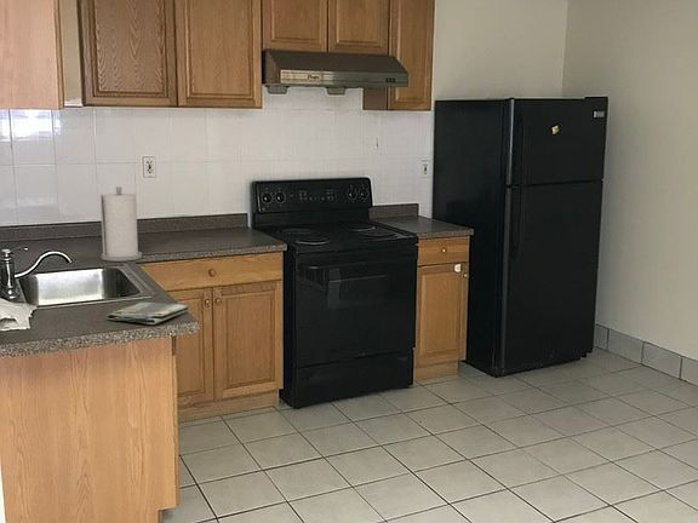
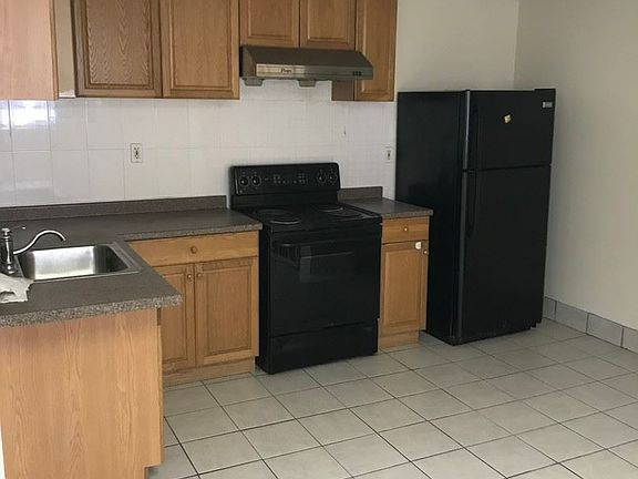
- dish towel (148, 310)
- paper towel (120, 222)
